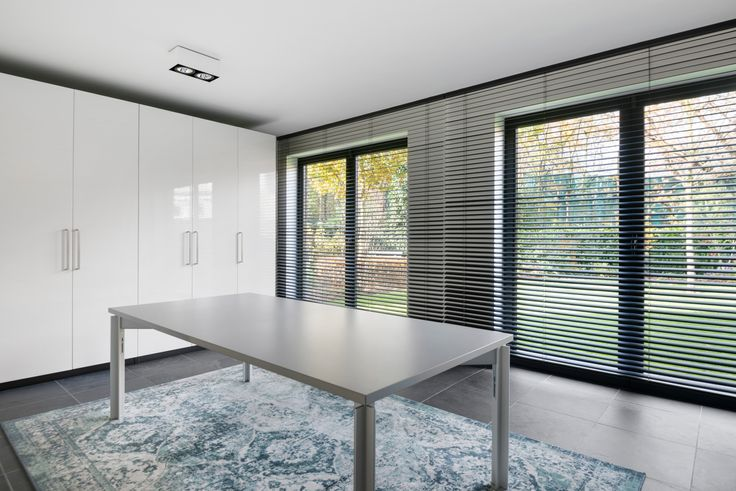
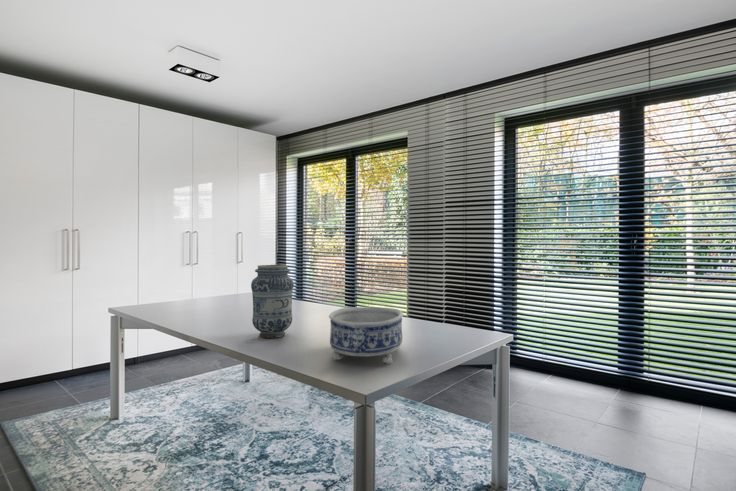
+ vase (272, 300)
+ decorative bowl (366, 332)
